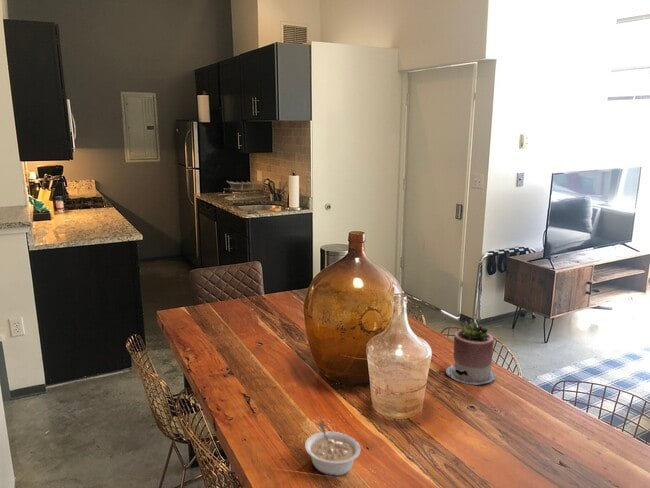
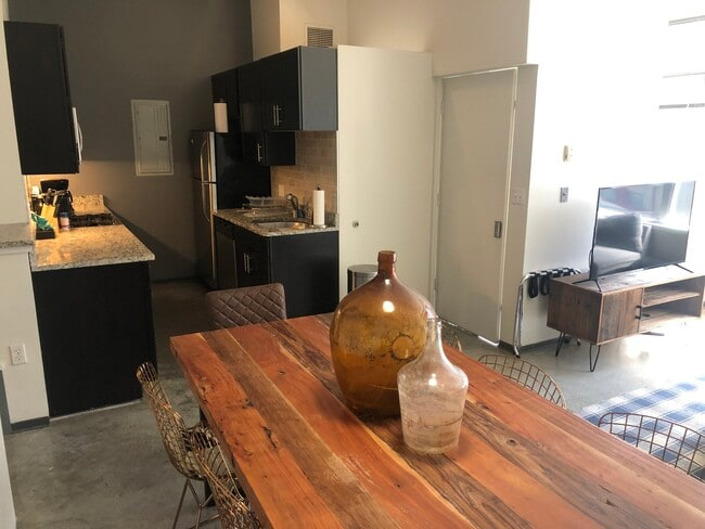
- legume (330, 452)
- succulent planter (472, 349)
